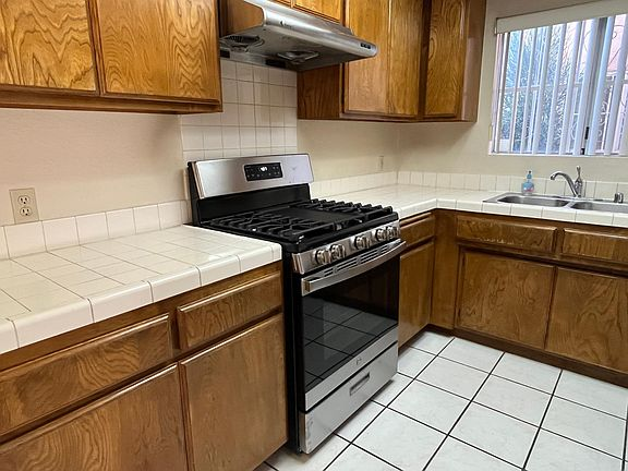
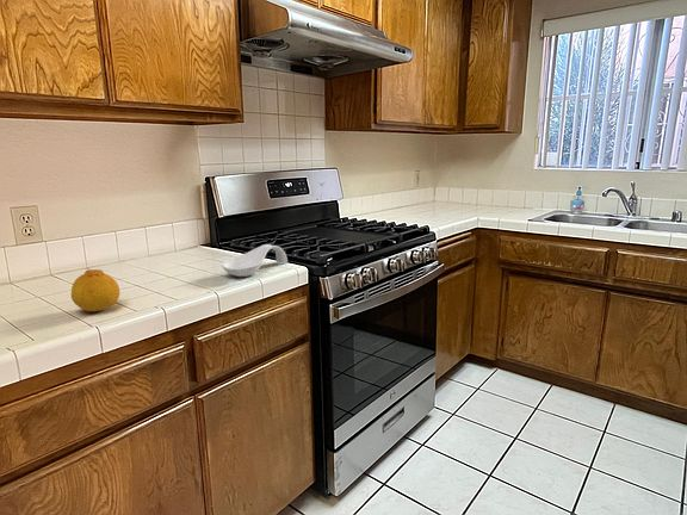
+ fruit (95, 290)
+ spoon rest (255, 259)
